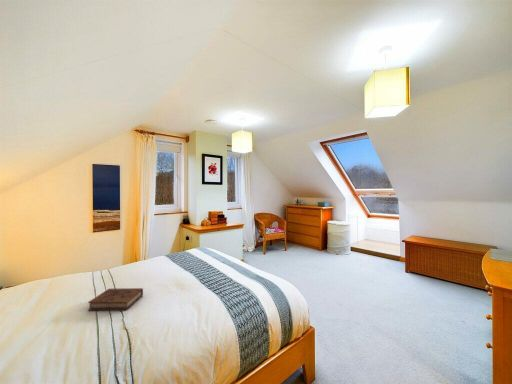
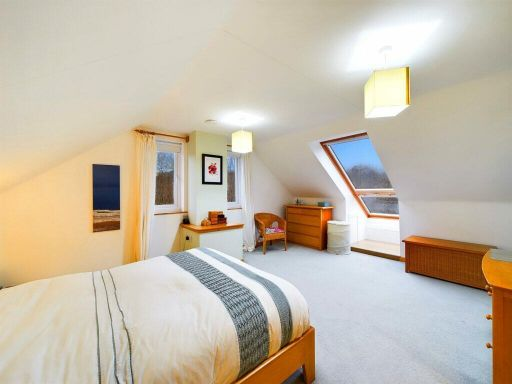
- book (117, 298)
